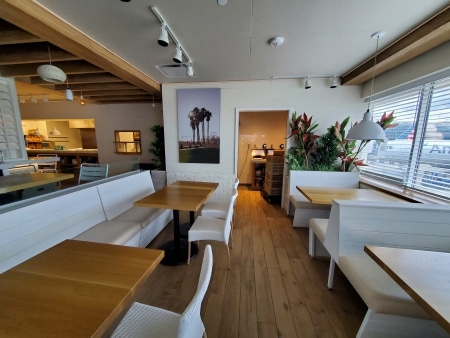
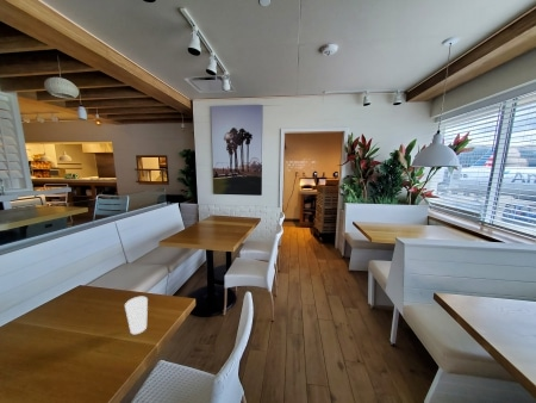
+ cup (137, 315)
